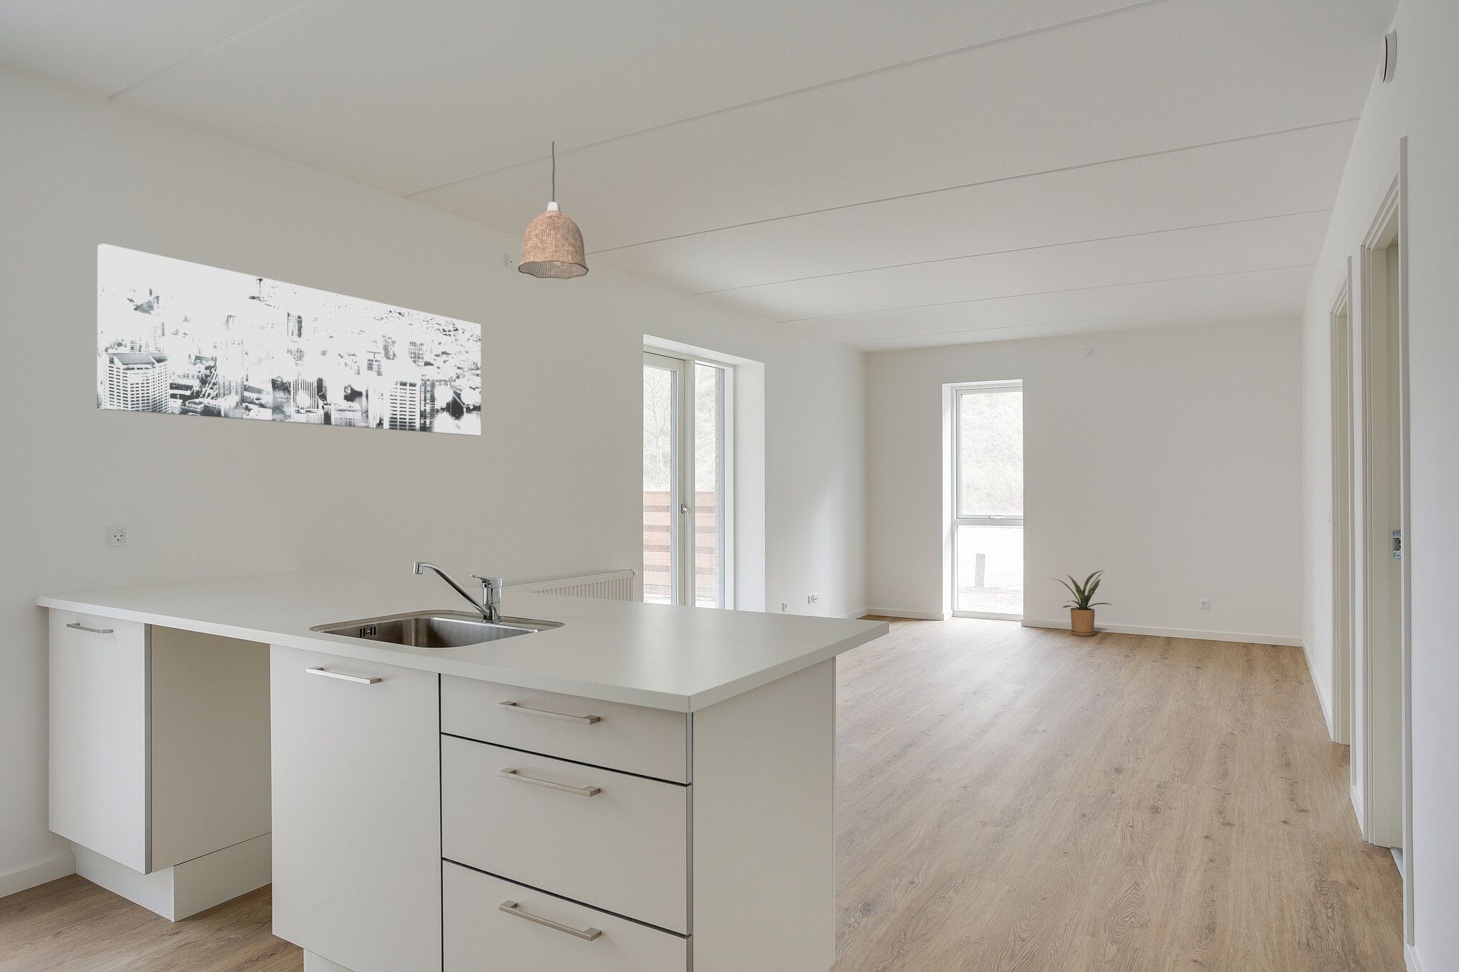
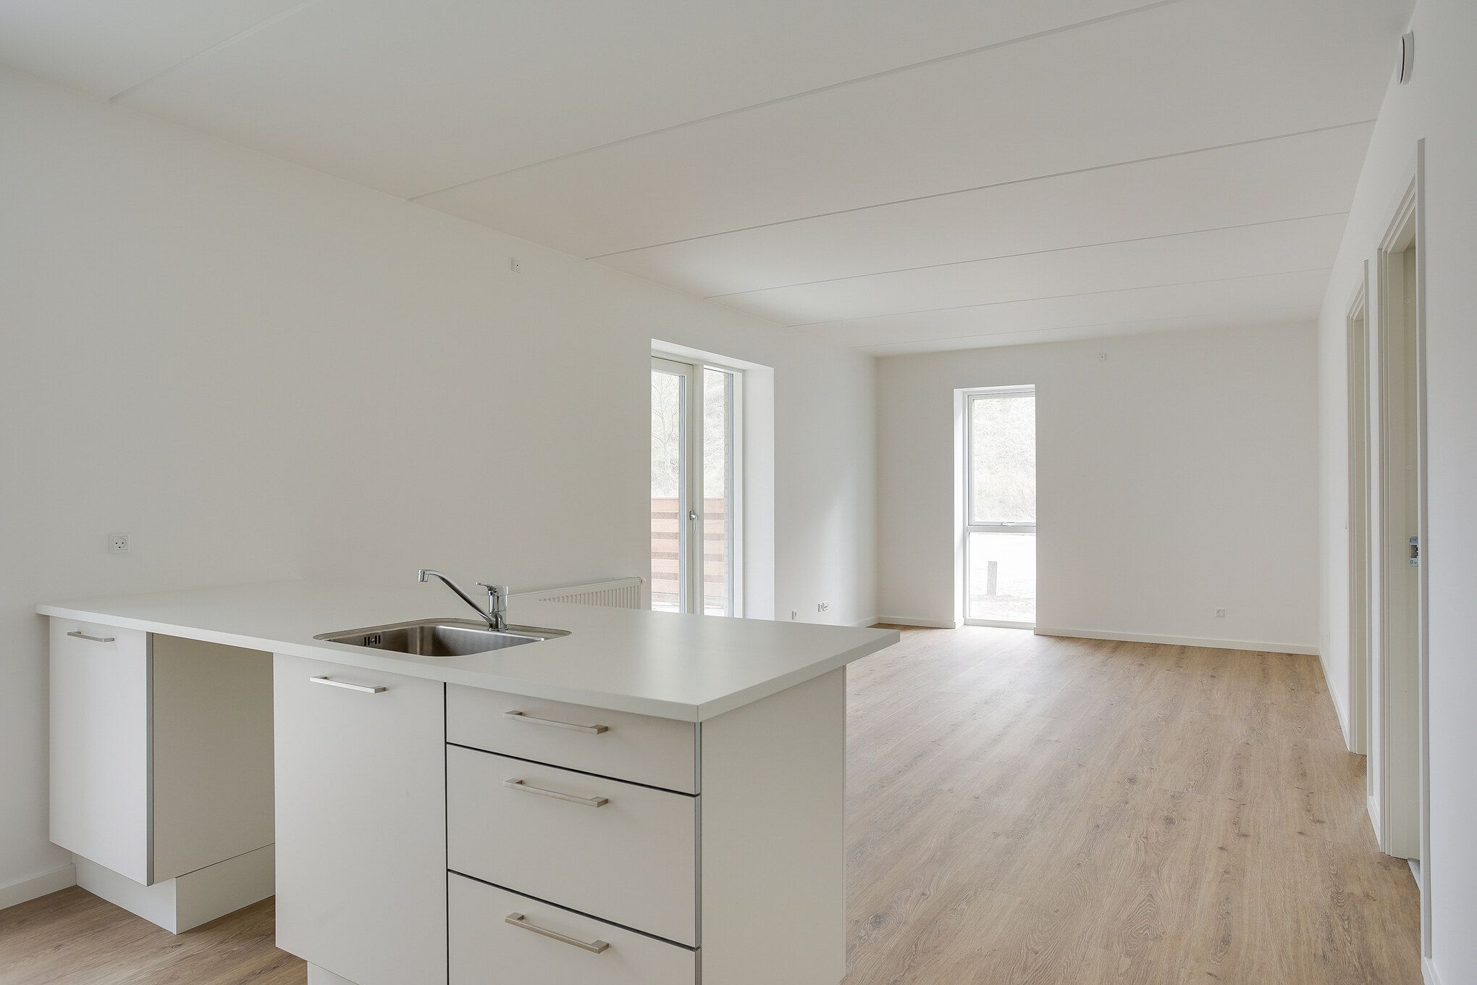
- house plant (1081, 601)
- wall art (326, 358)
- pendant lamp (553, 206)
